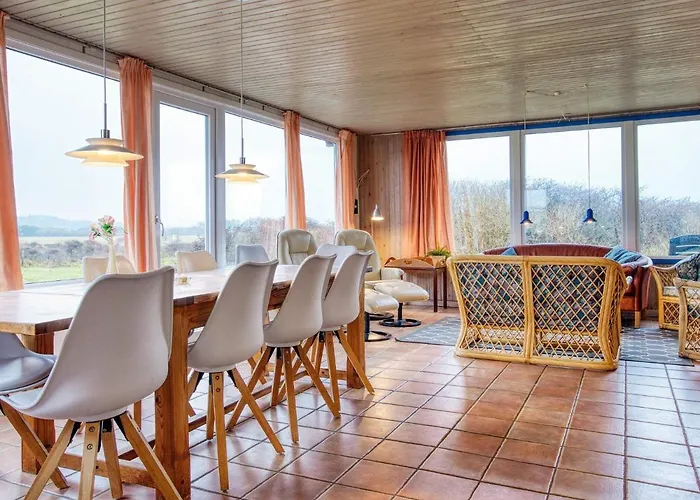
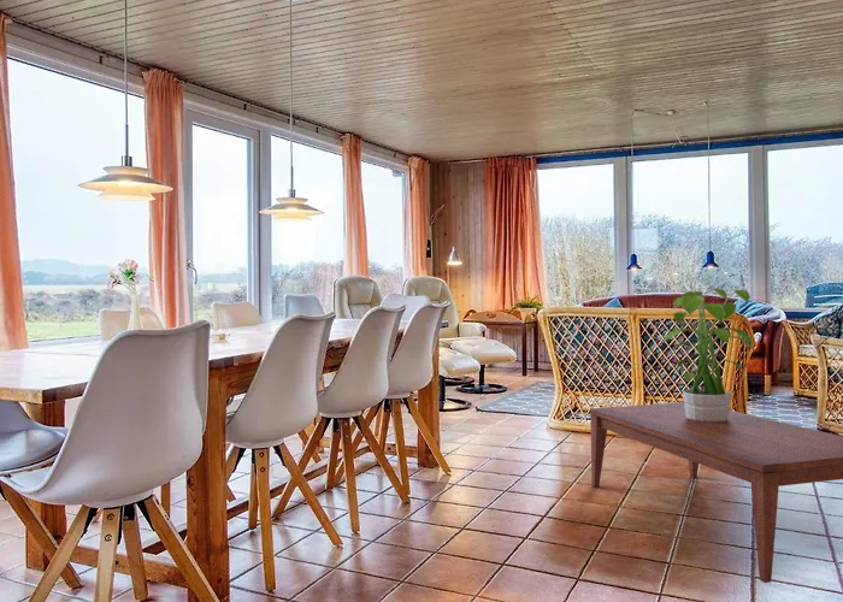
+ potted plant (706, 353)
+ coffee table (720, 471)
